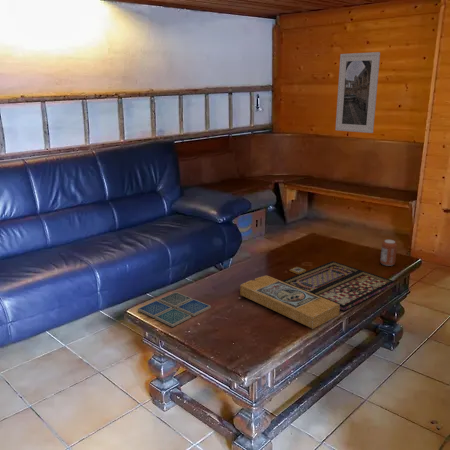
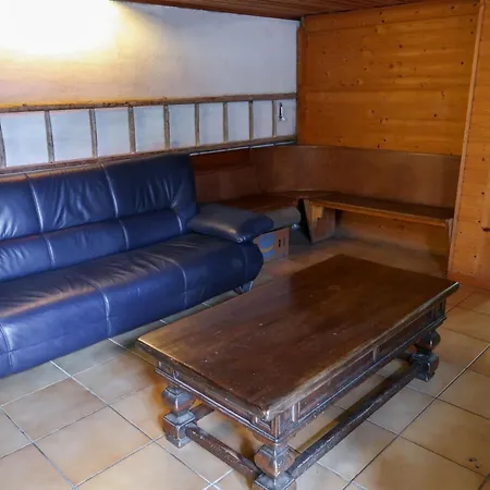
- drink coaster (174, 308)
- can (388, 252)
- board game (315, 284)
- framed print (356, 93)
